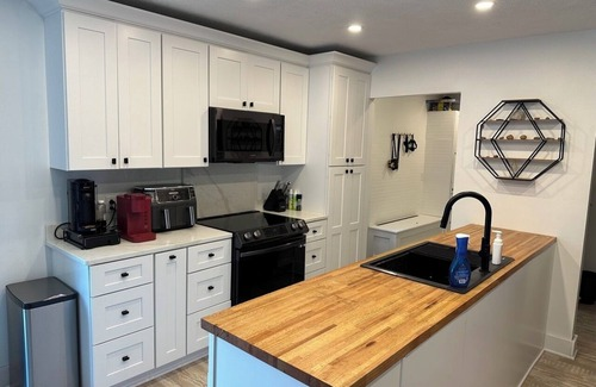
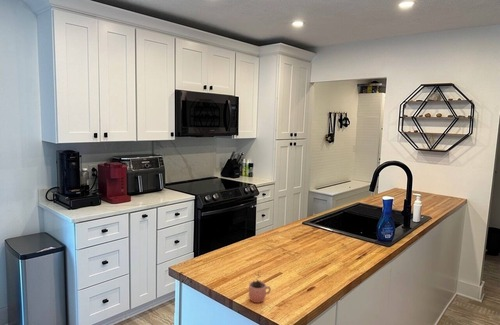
+ cocoa (260, 285)
